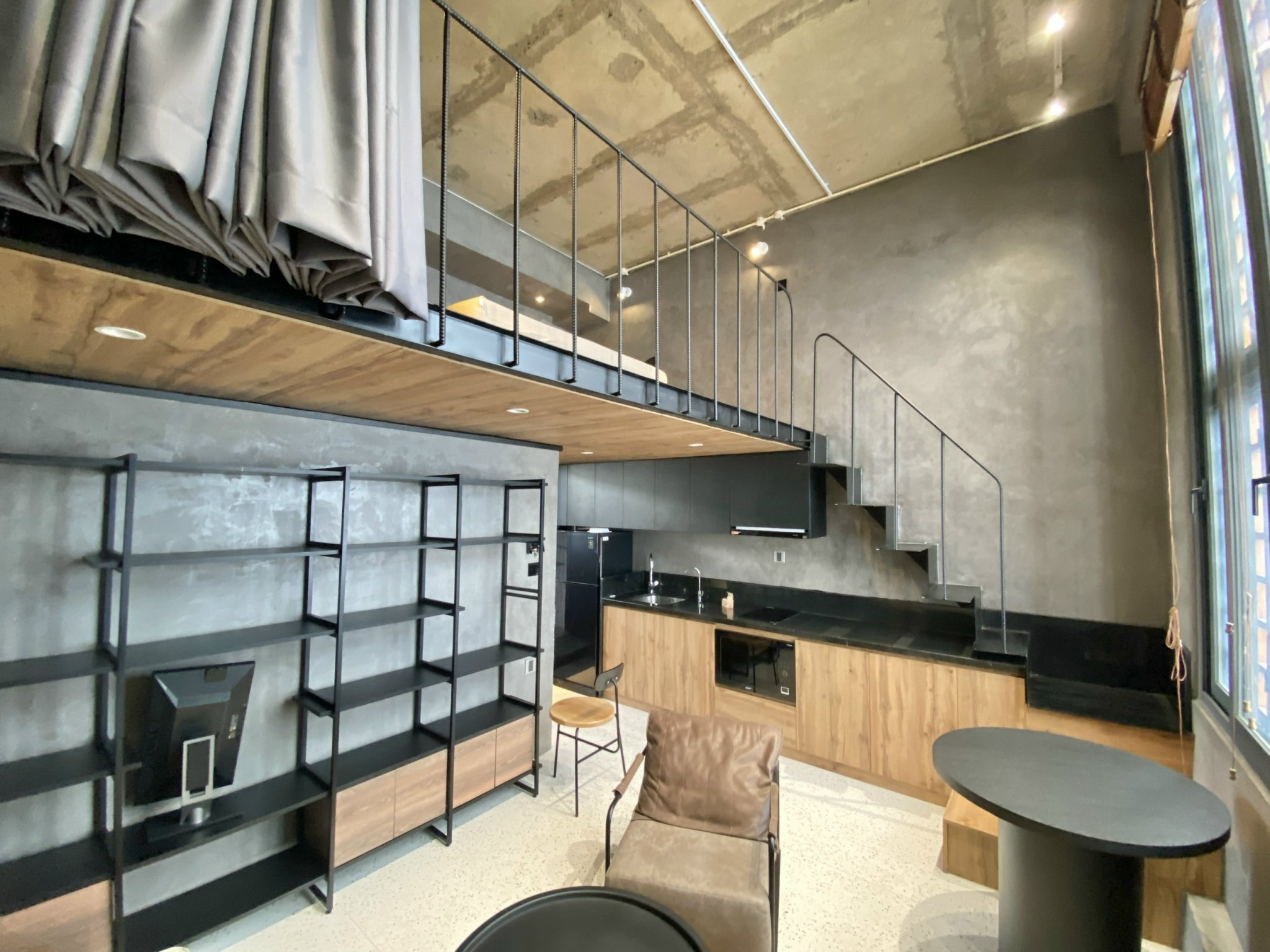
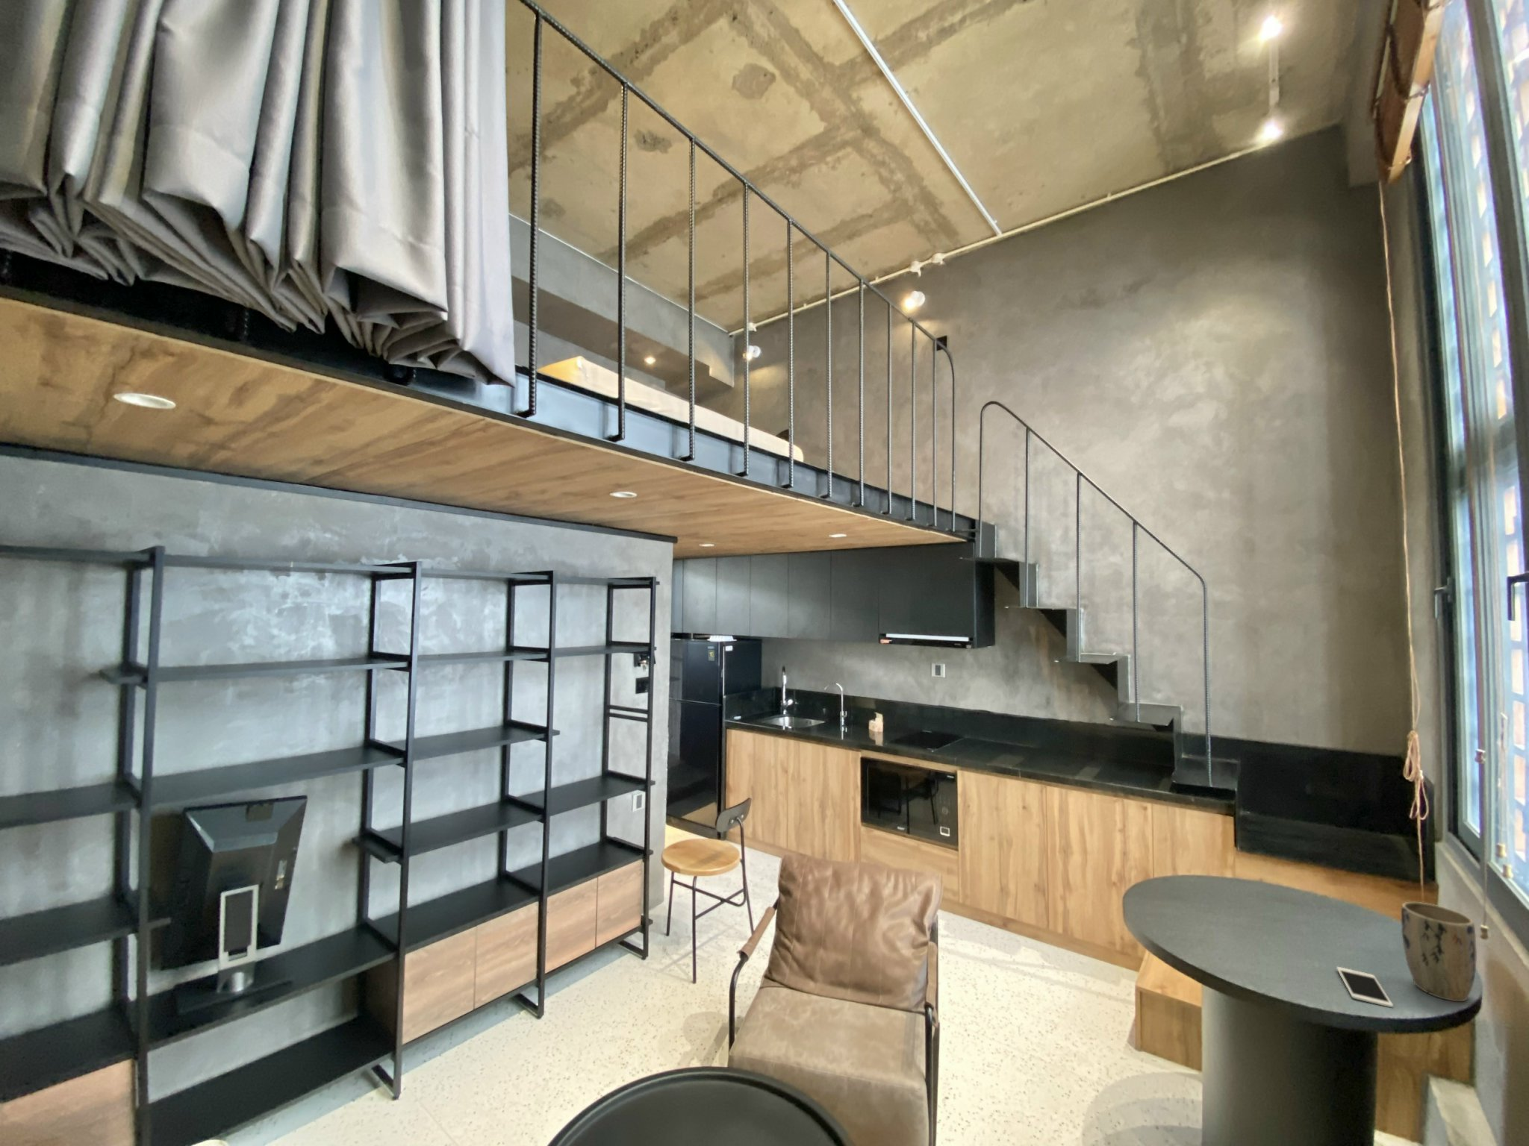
+ cell phone (1363, 986)
+ plant pot (1438, 951)
